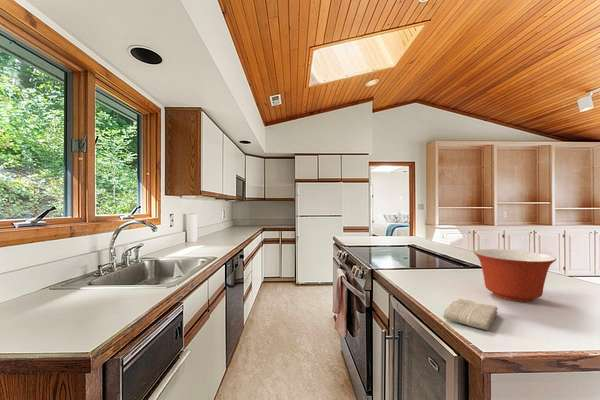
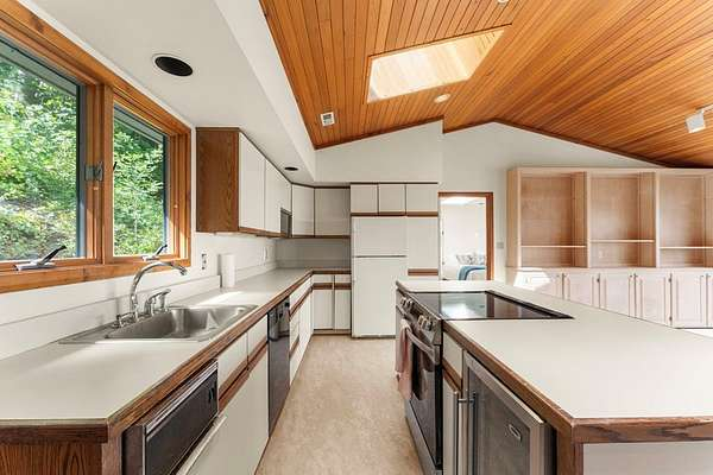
- mixing bowl (512, 275)
- washcloth (471, 312)
